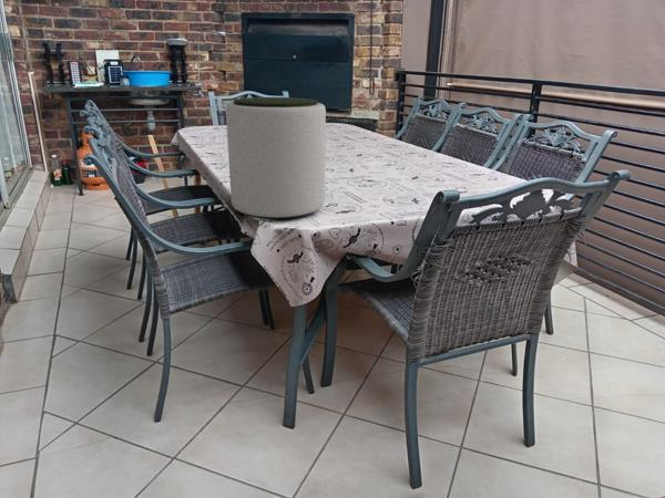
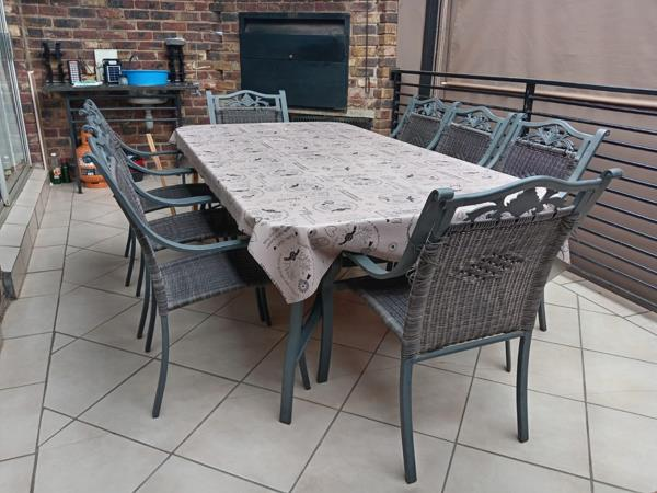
- plant pot (277, 156)
